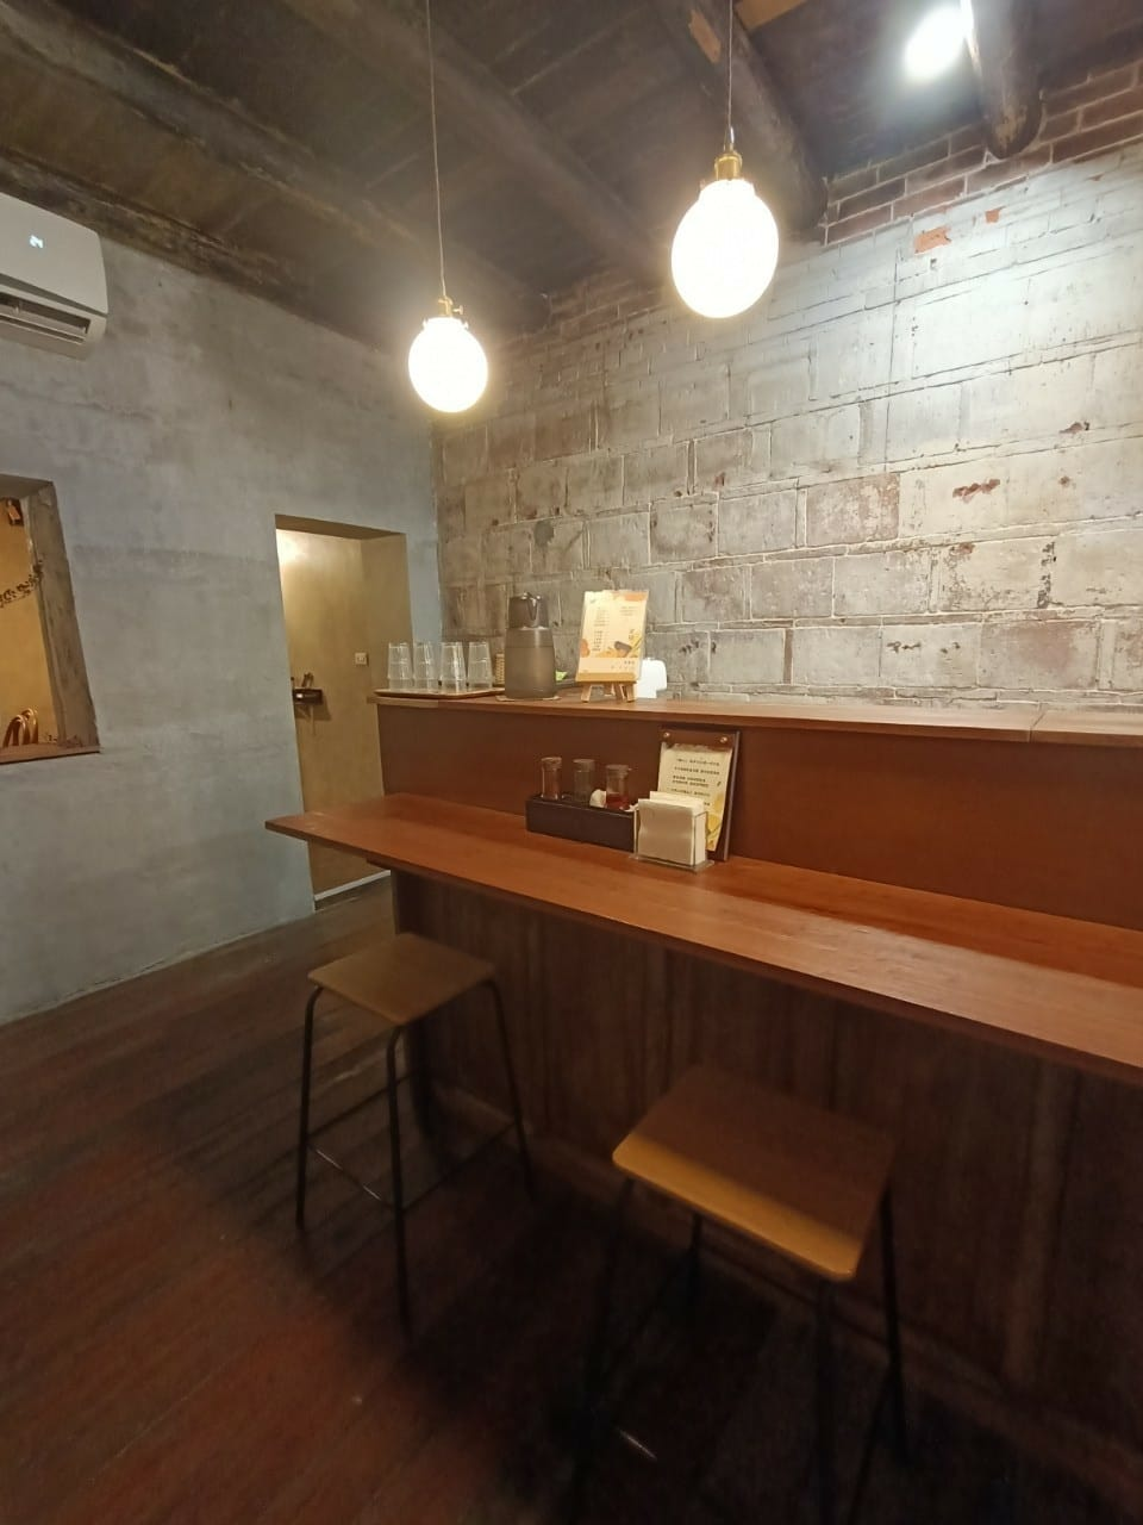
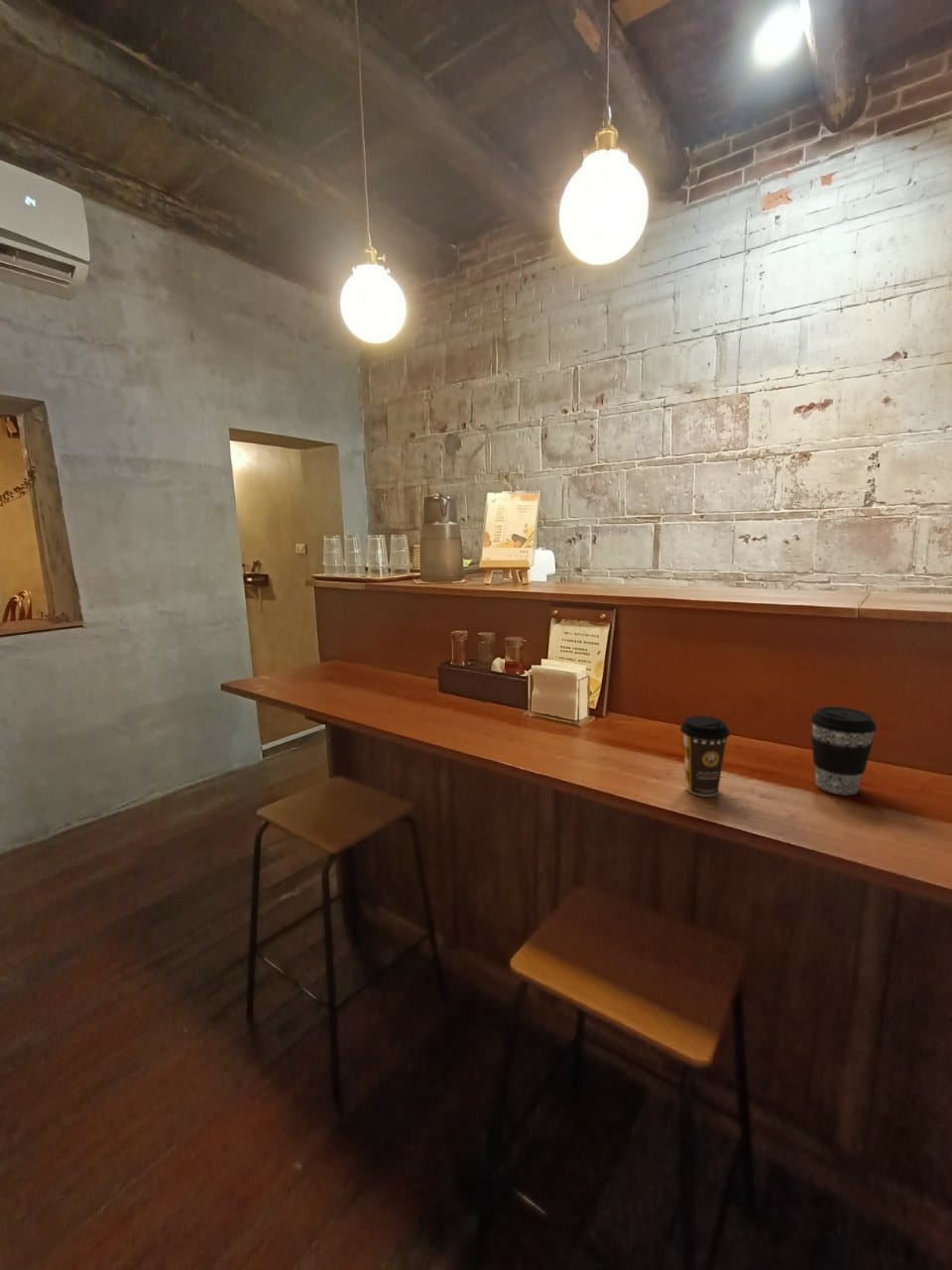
+ coffee cup (840, 750)
+ coffee cup (703, 755)
